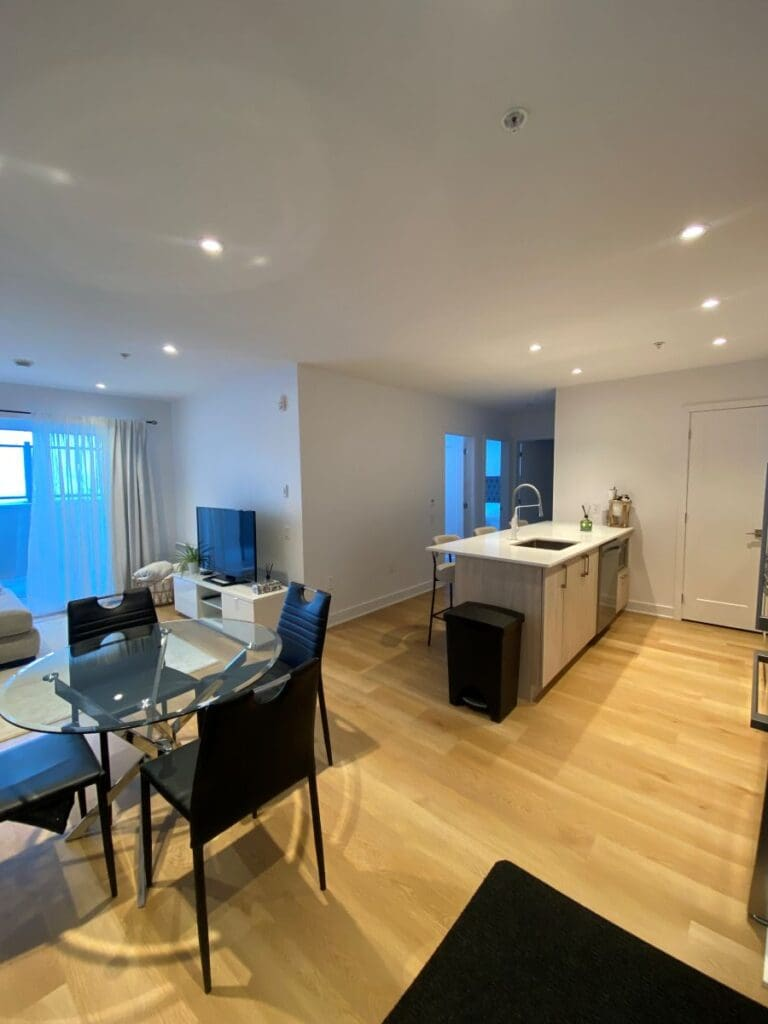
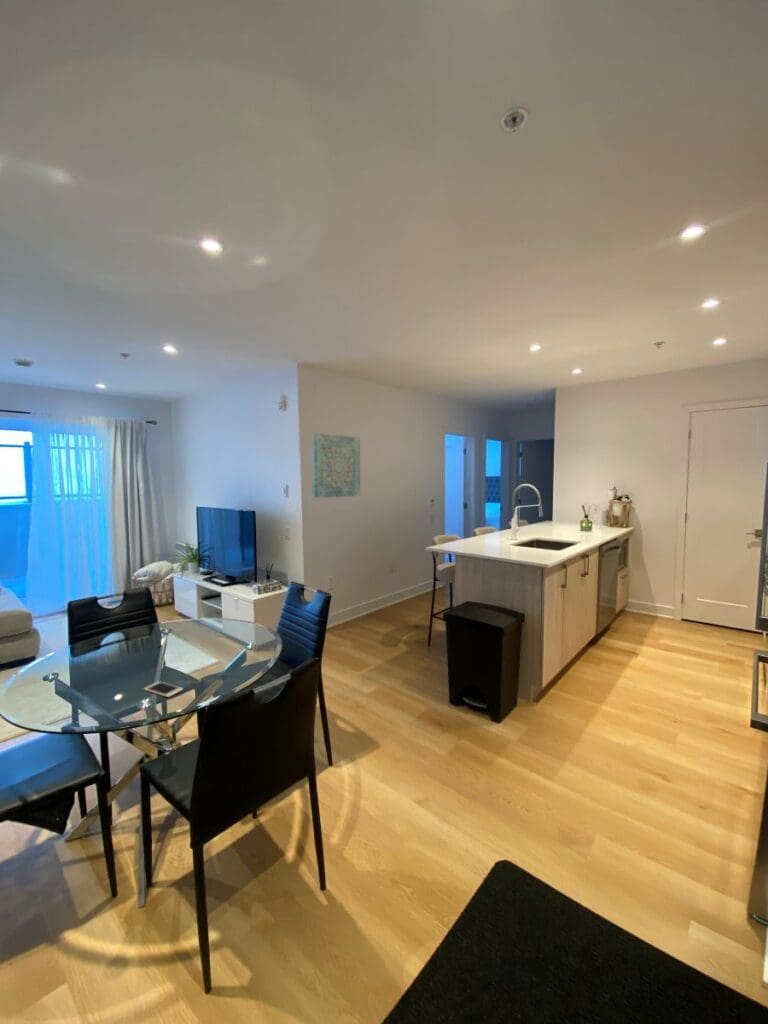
+ wall art (337, 466)
+ cell phone (163, 689)
